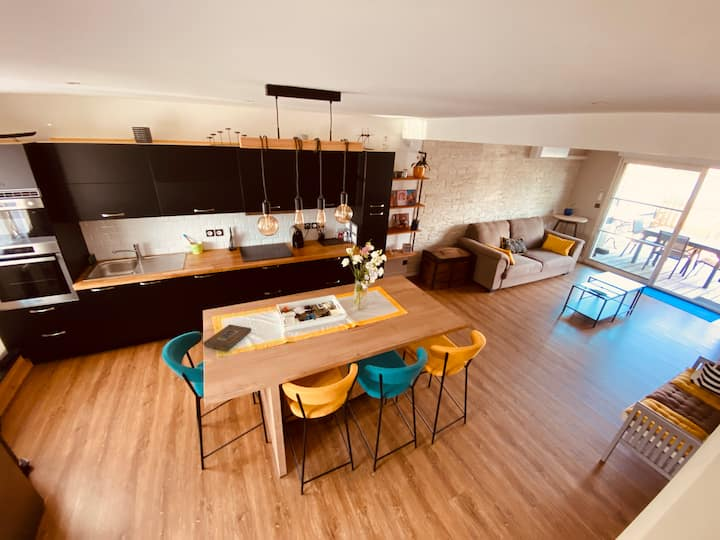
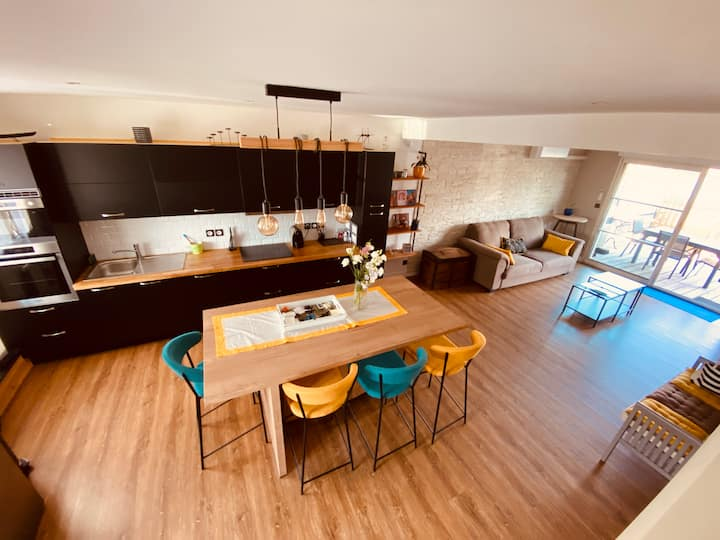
- book (228, 336)
